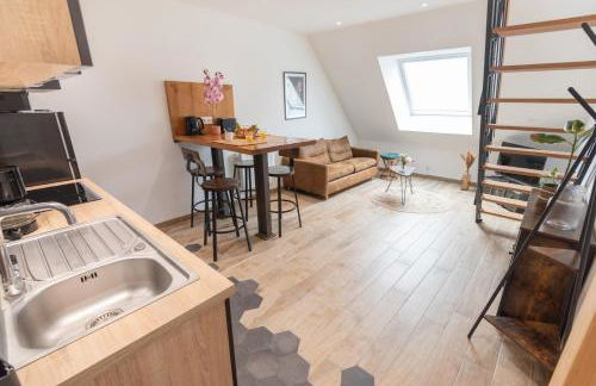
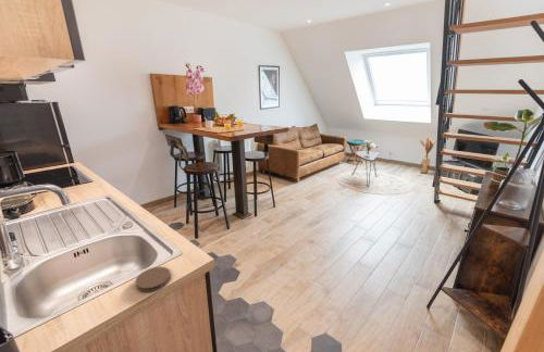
+ coaster (153, 278)
